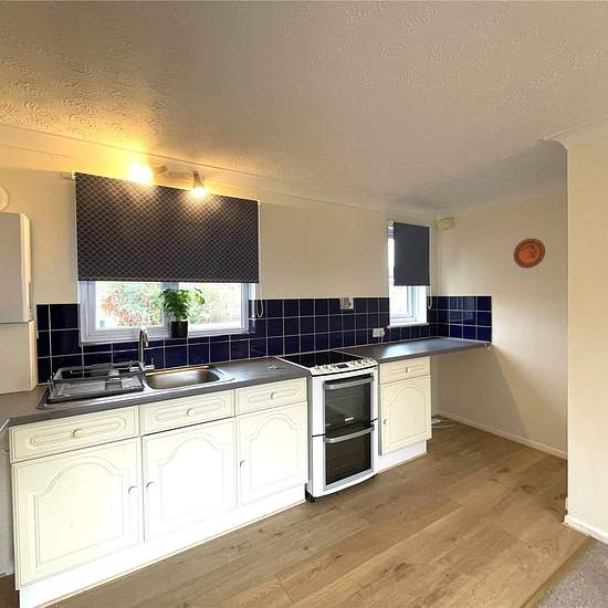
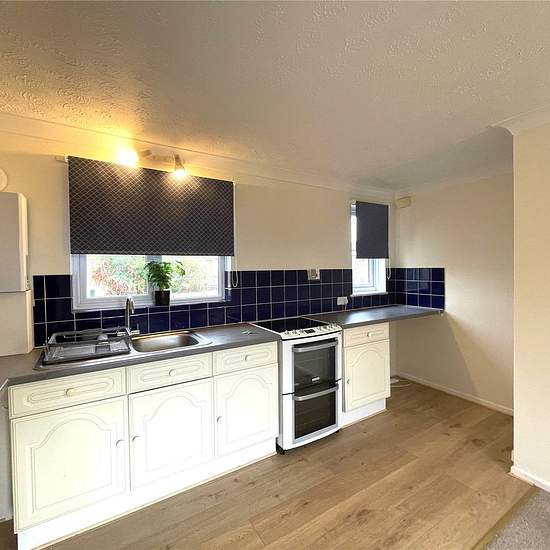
- decorative plate (528, 253)
